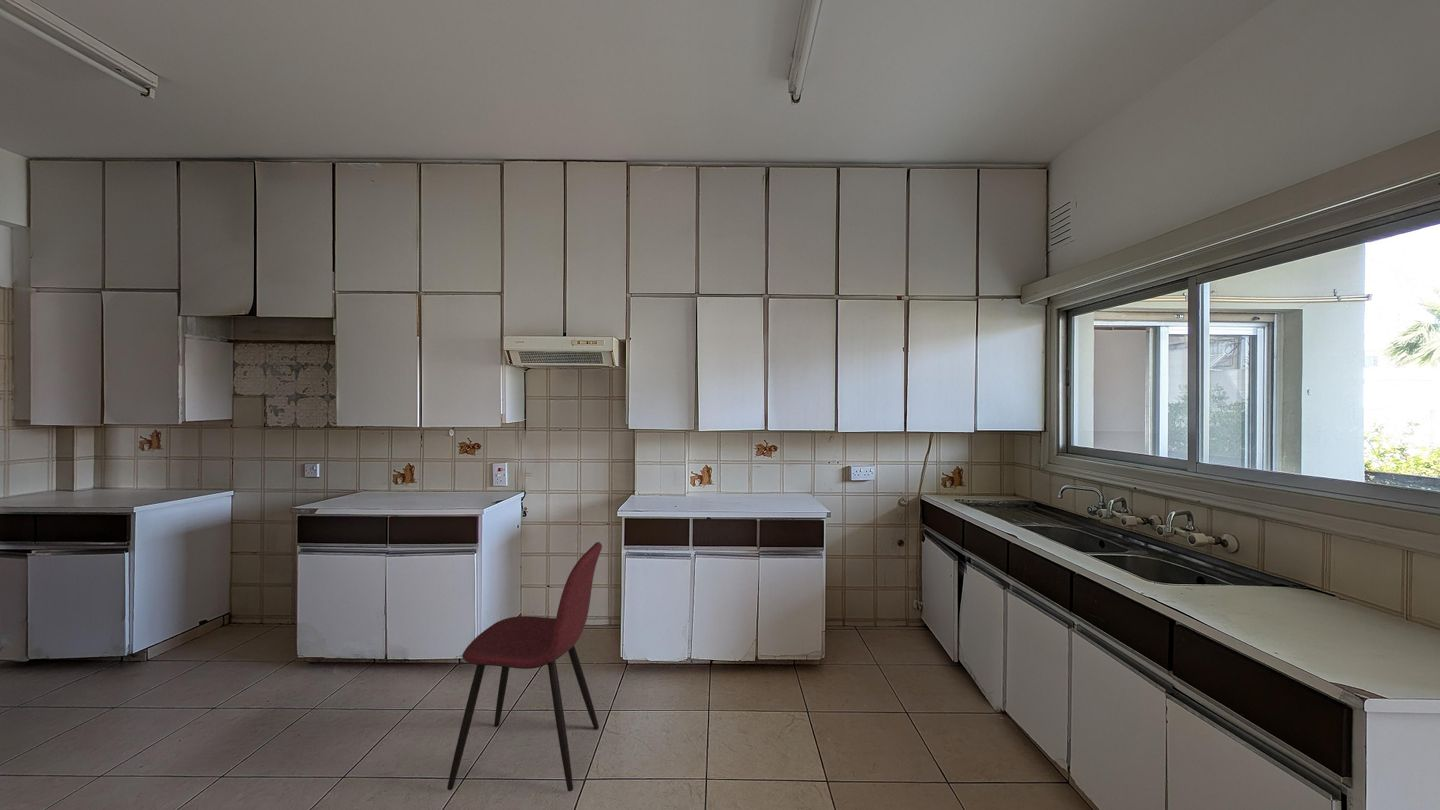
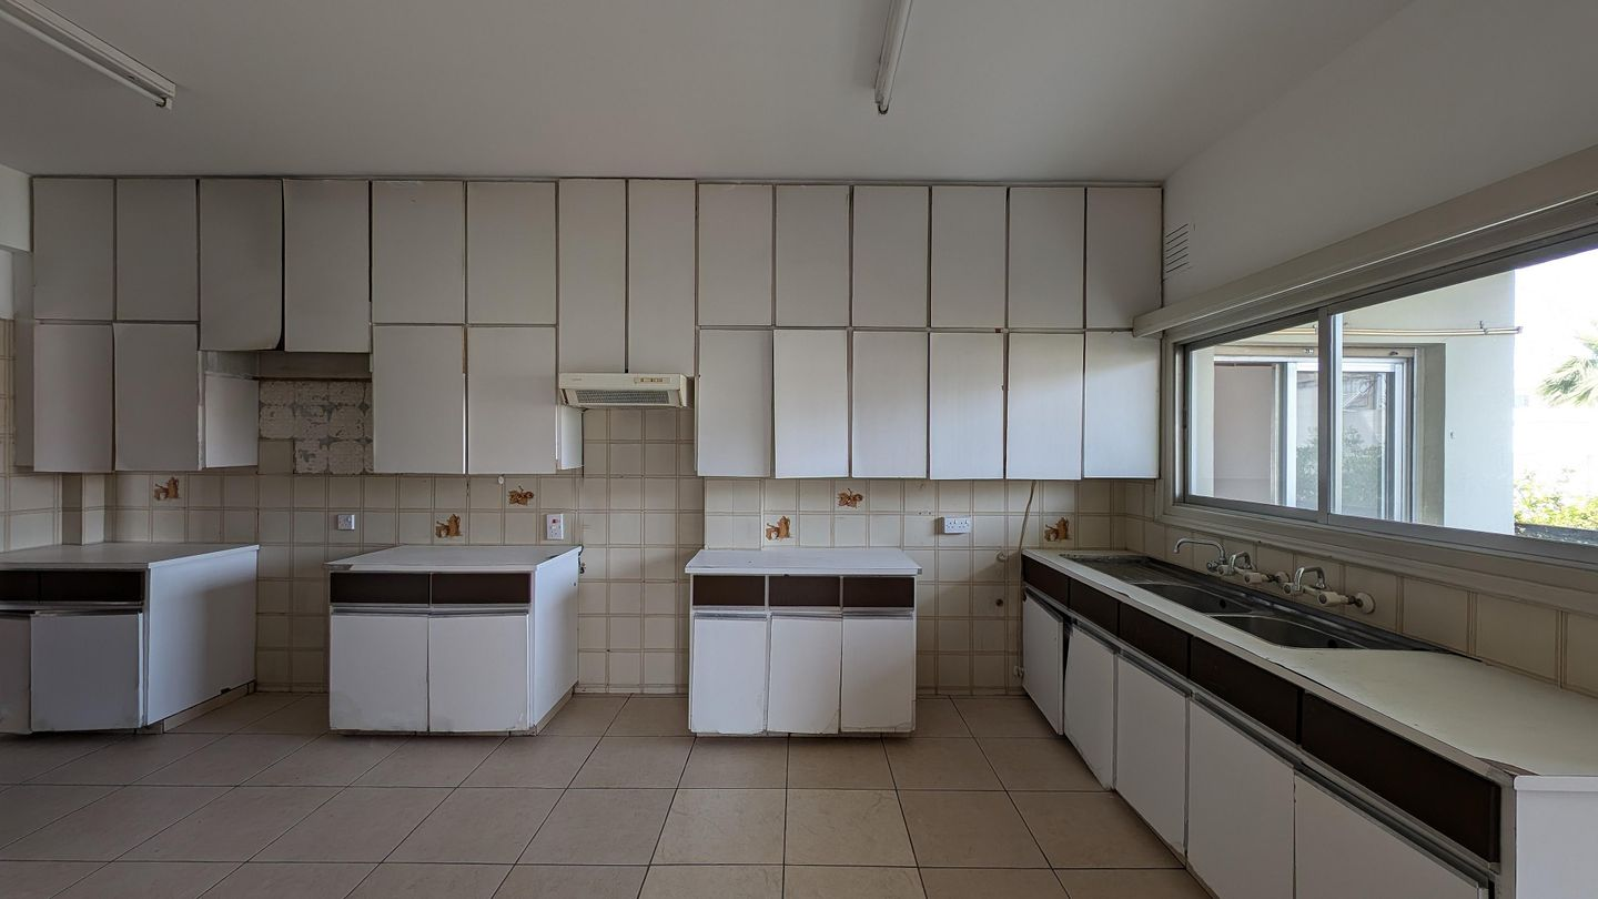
- dining chair (536, 650)
